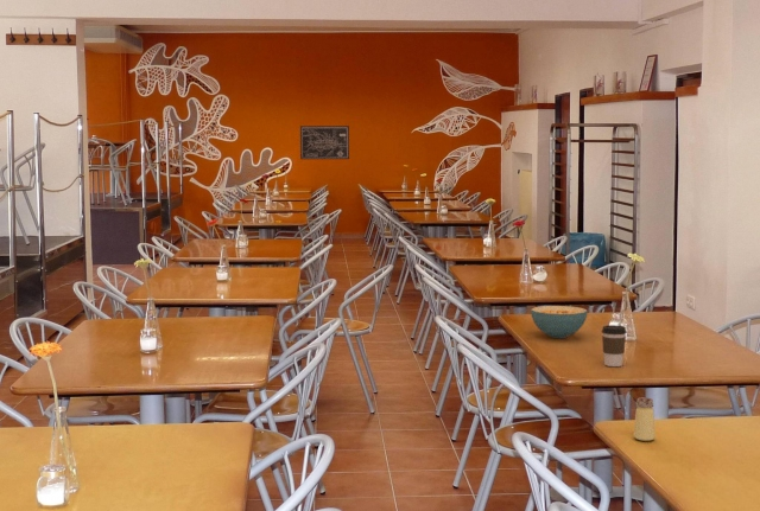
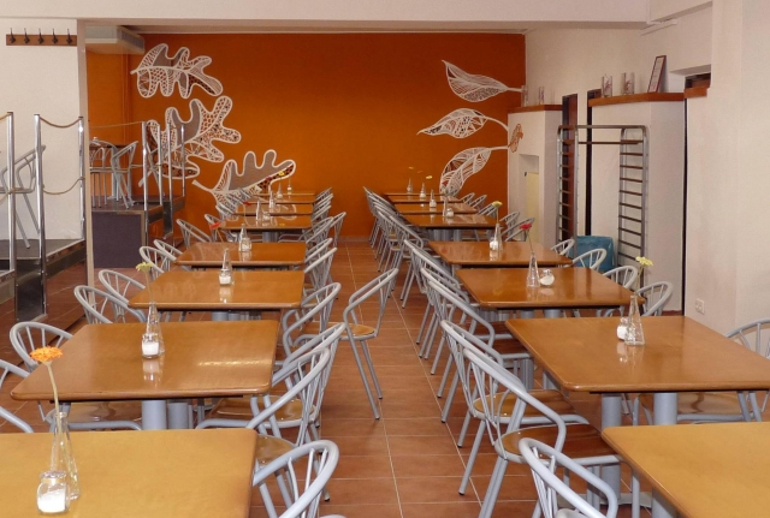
- saltshaker (644, 417)
- coffee cup (613, 345)
- cereal bowl (558, 322)
- wall art (324, 142)
